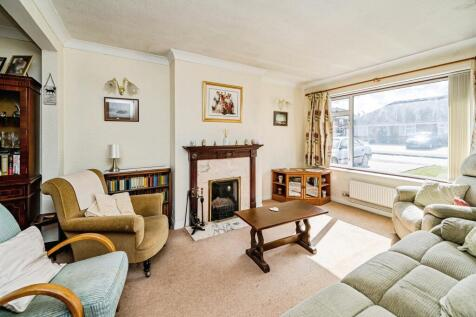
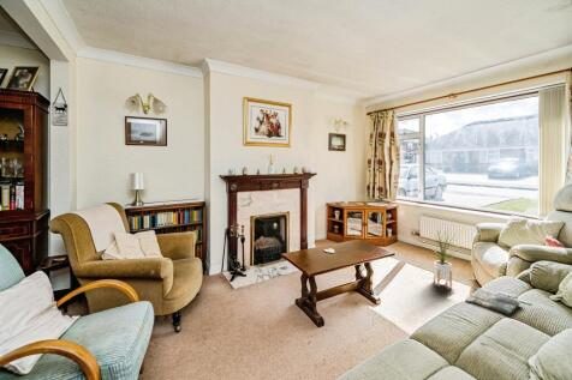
+ house plant (441, 255)
+ architectural model (495, 297)
